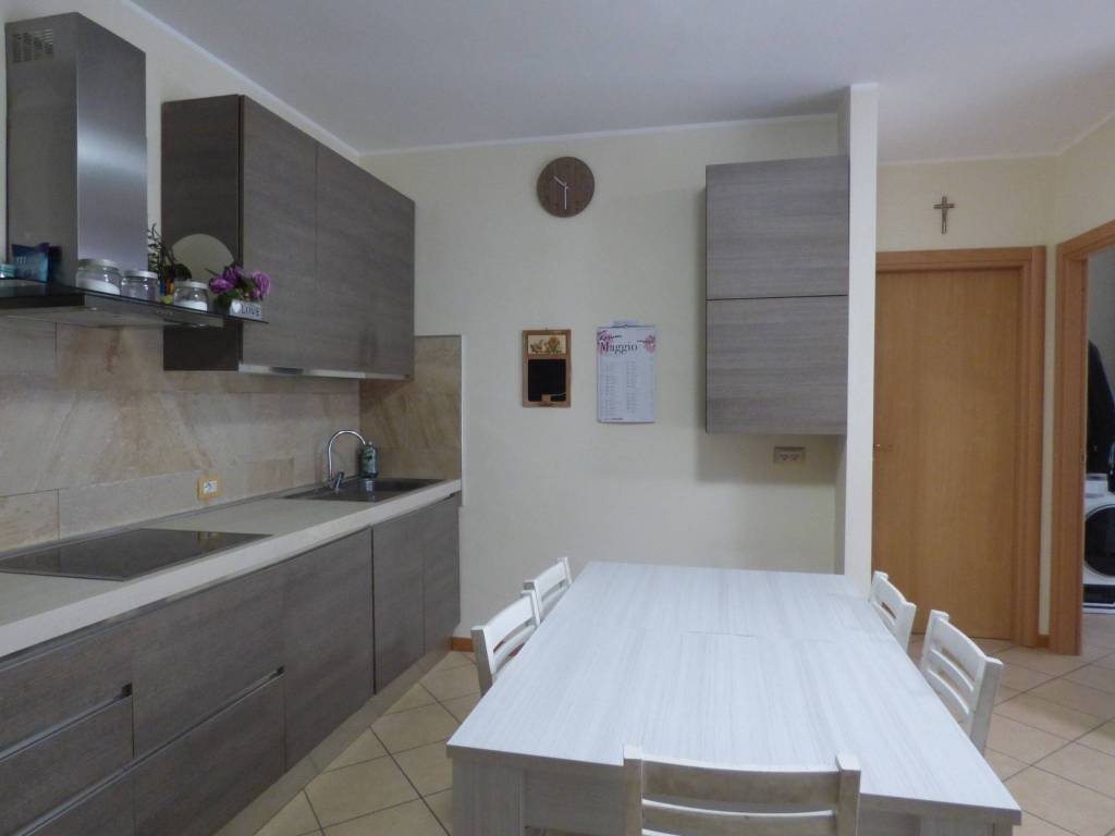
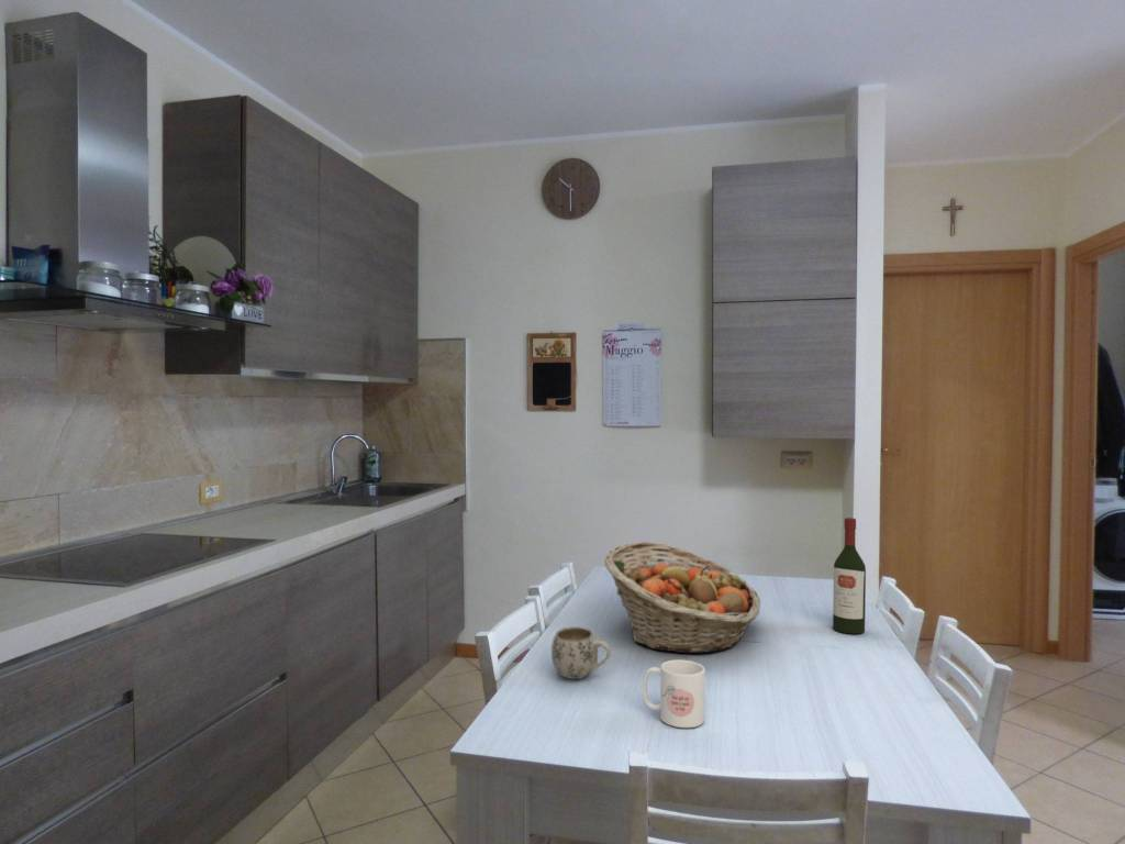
+ mug (672, 691)
+ wine bottle (849, 574)
+ fruit basket (681, 592)
+ mug (581, 654)
